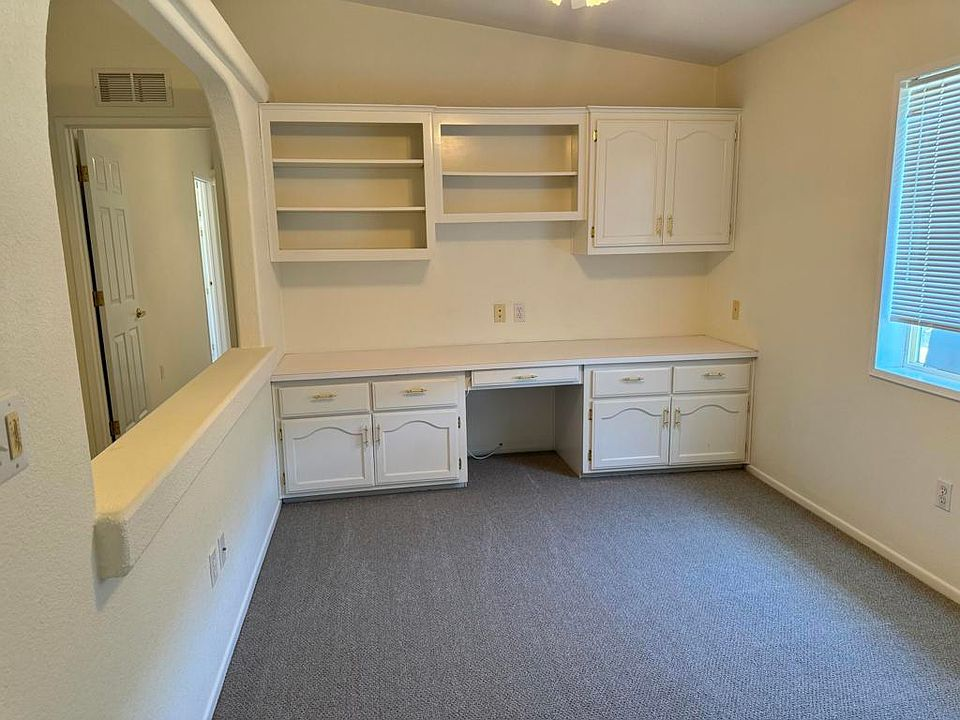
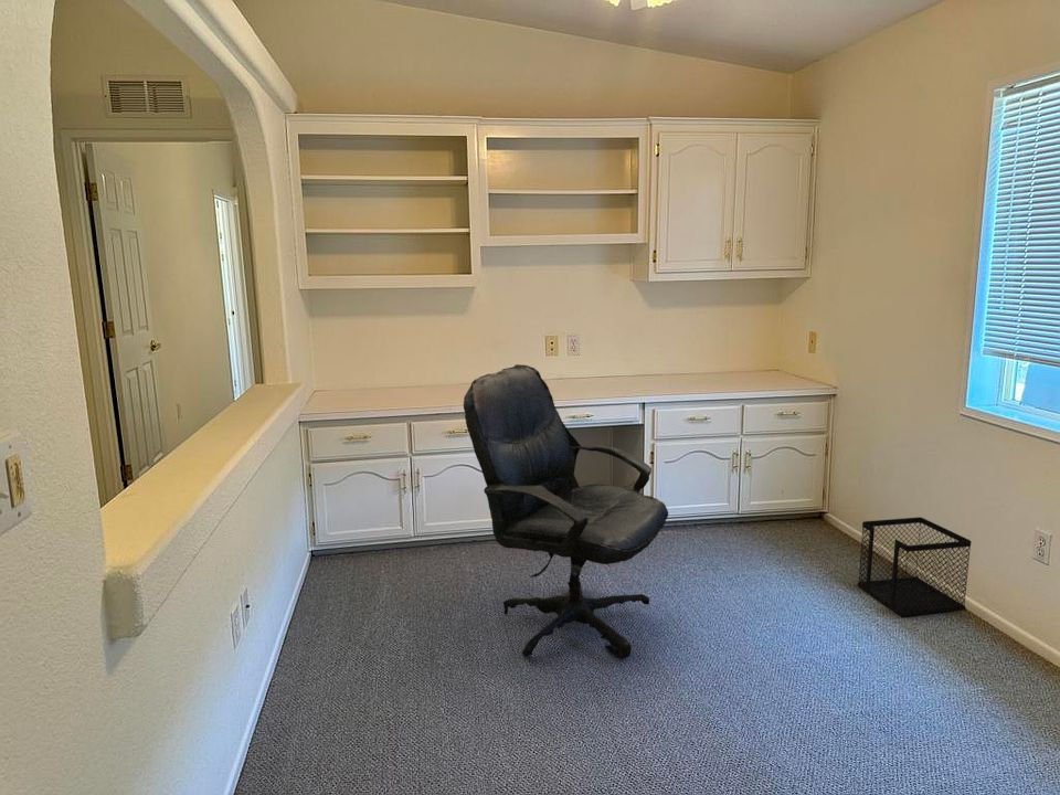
+ office chair (568, 505)
+ wastebasket (911, 564)
